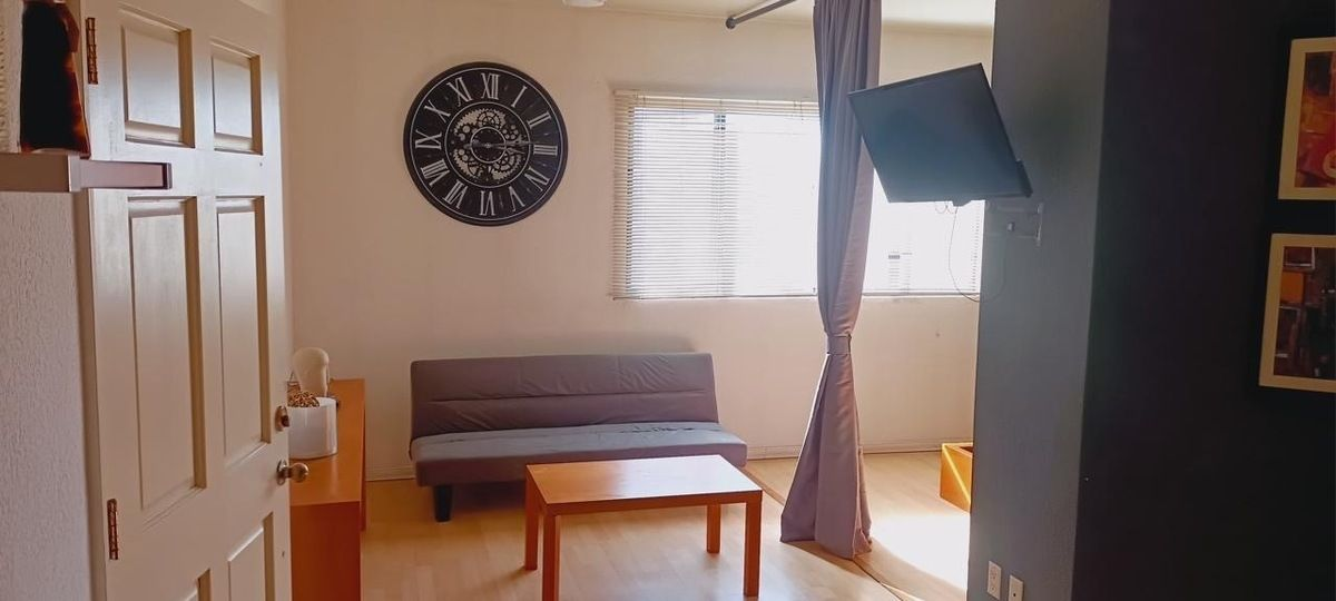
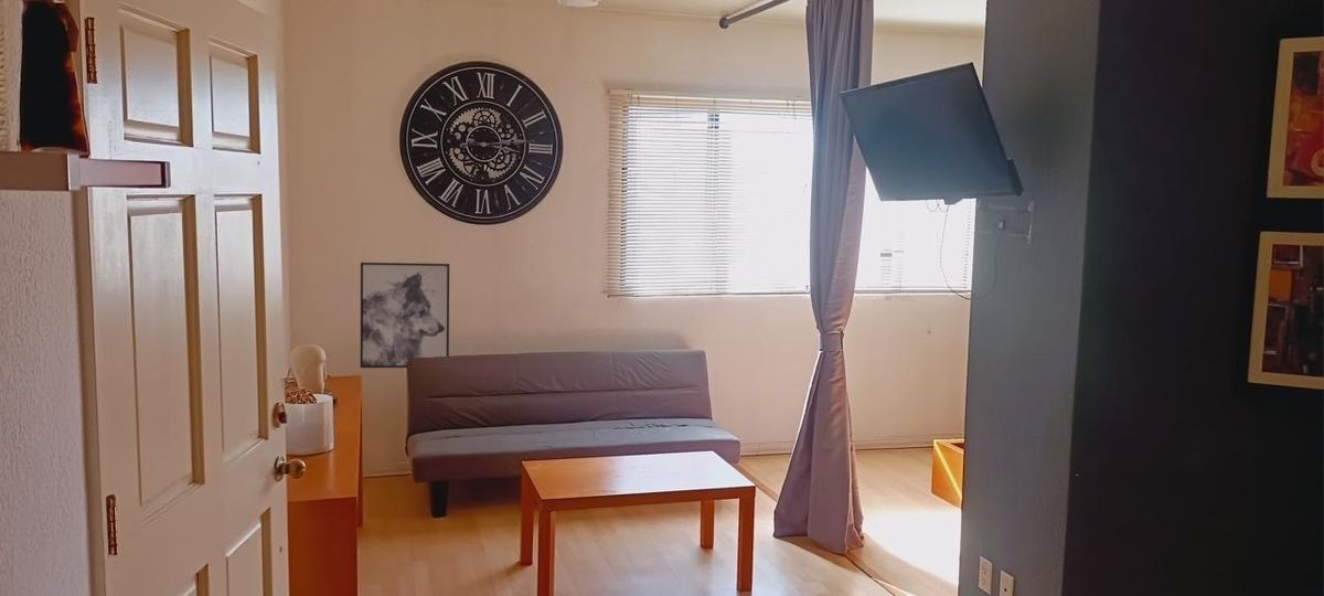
+ wall art (405, 315)
